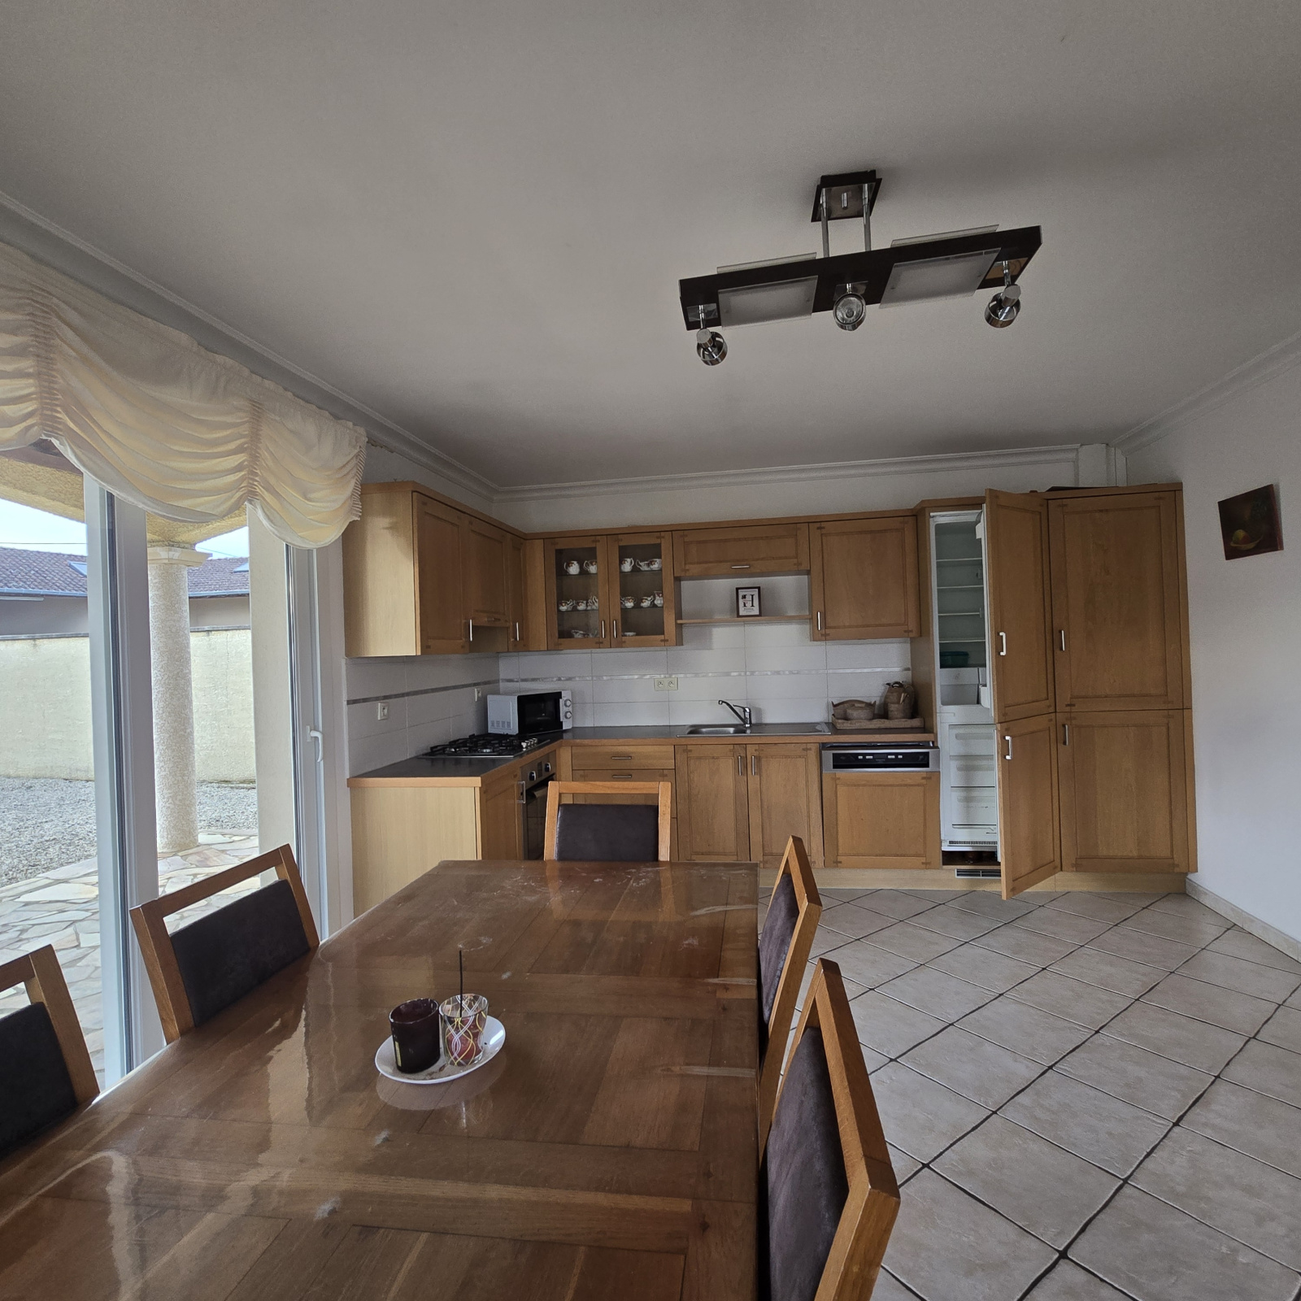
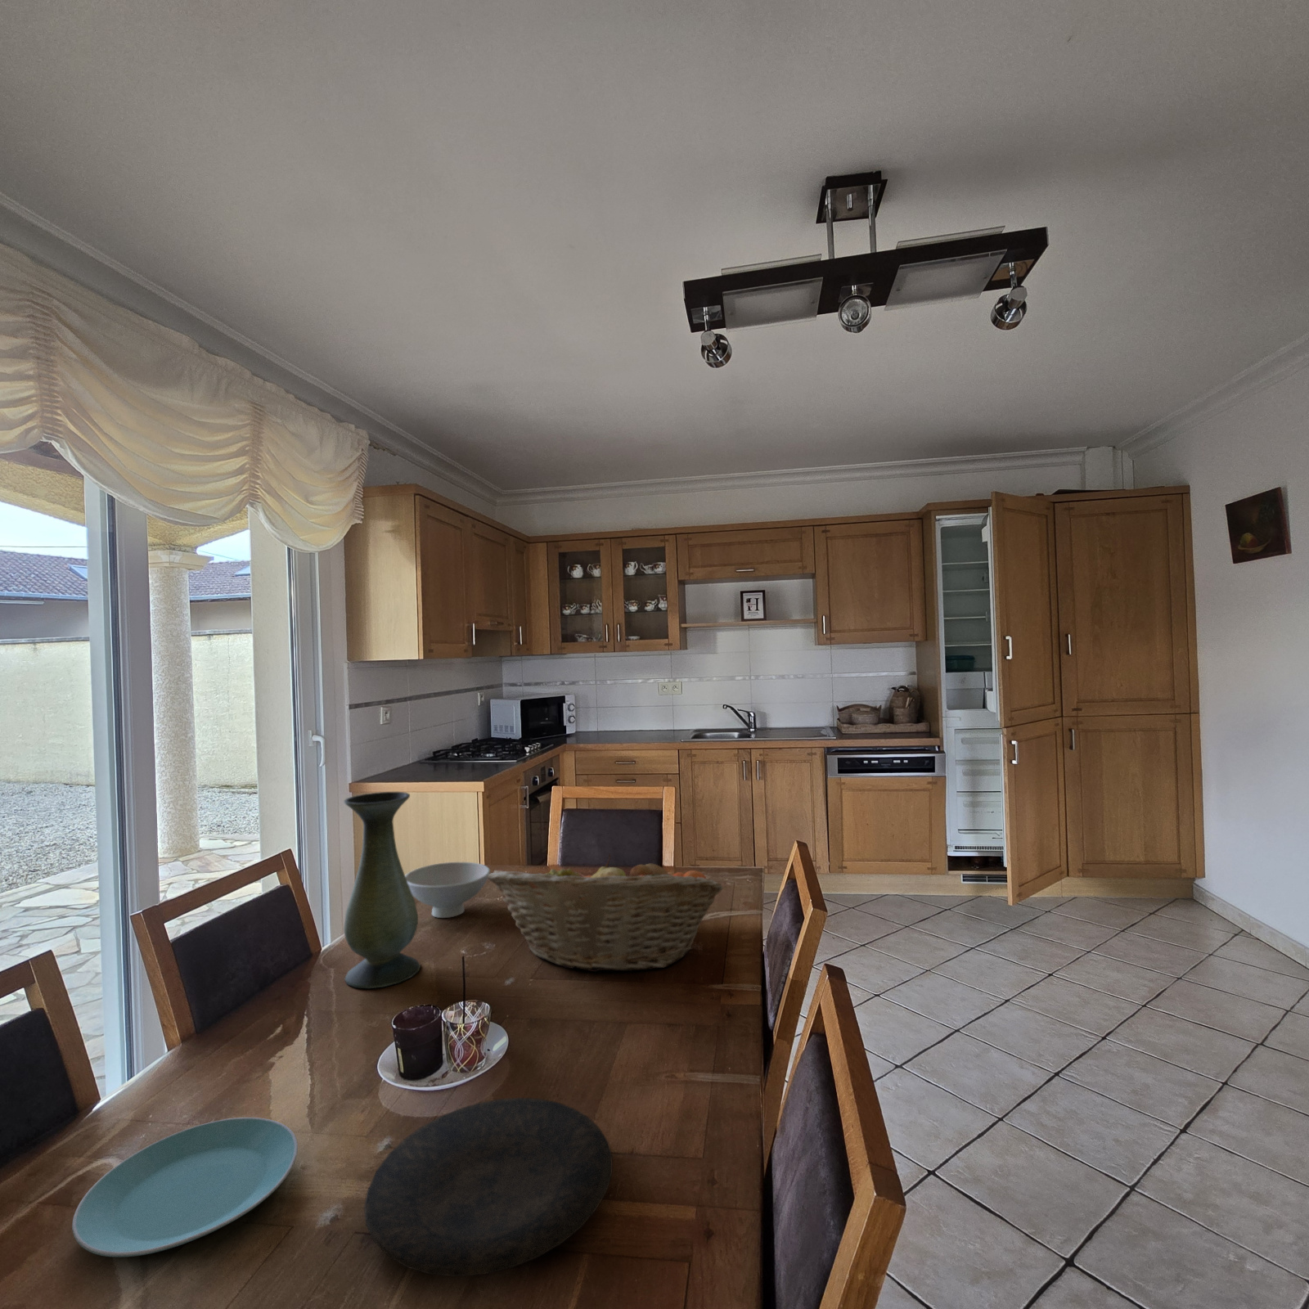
+ plate (493, 1182)
+ bowl (447, 893)
+ vase (380, 885)
+ plate (193, 1187)
+ fruit basket (604, 899)
